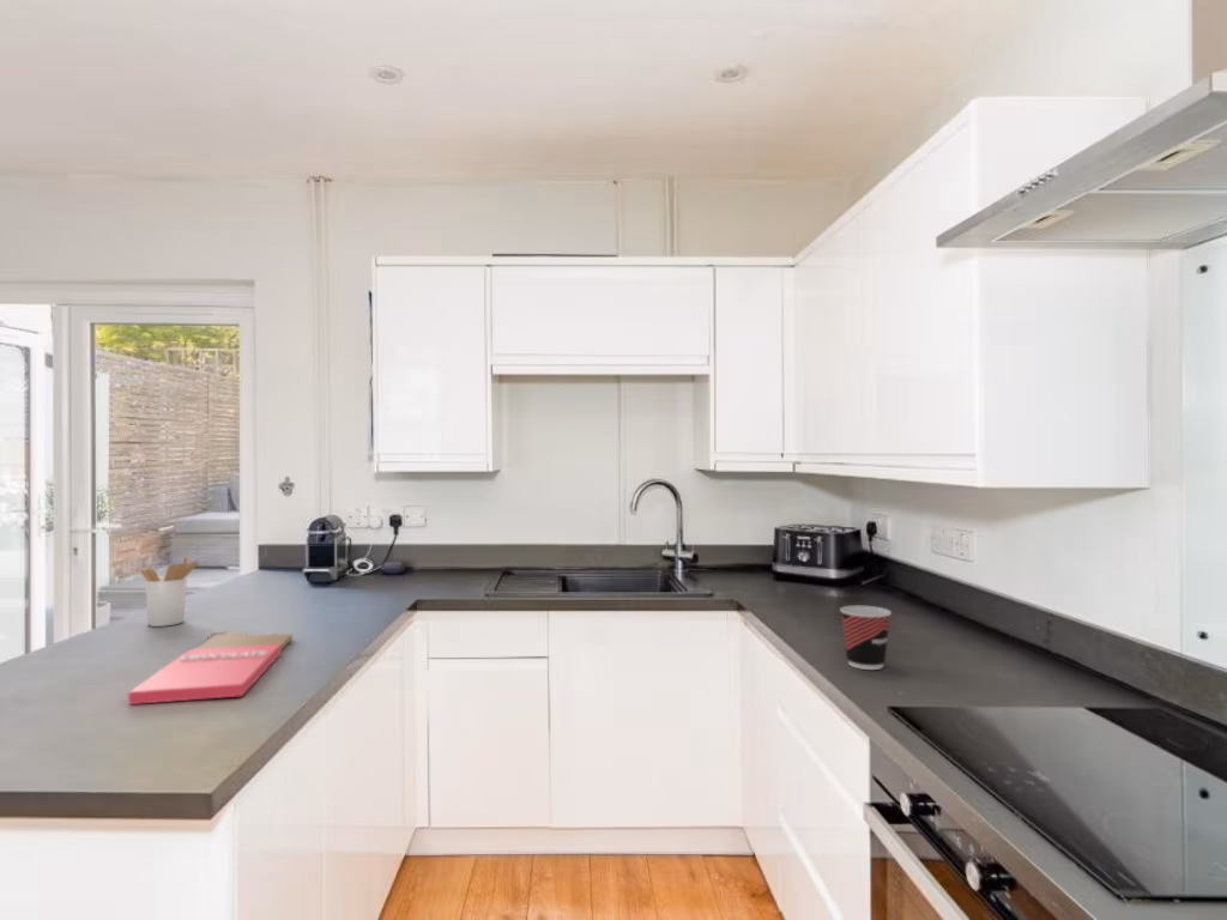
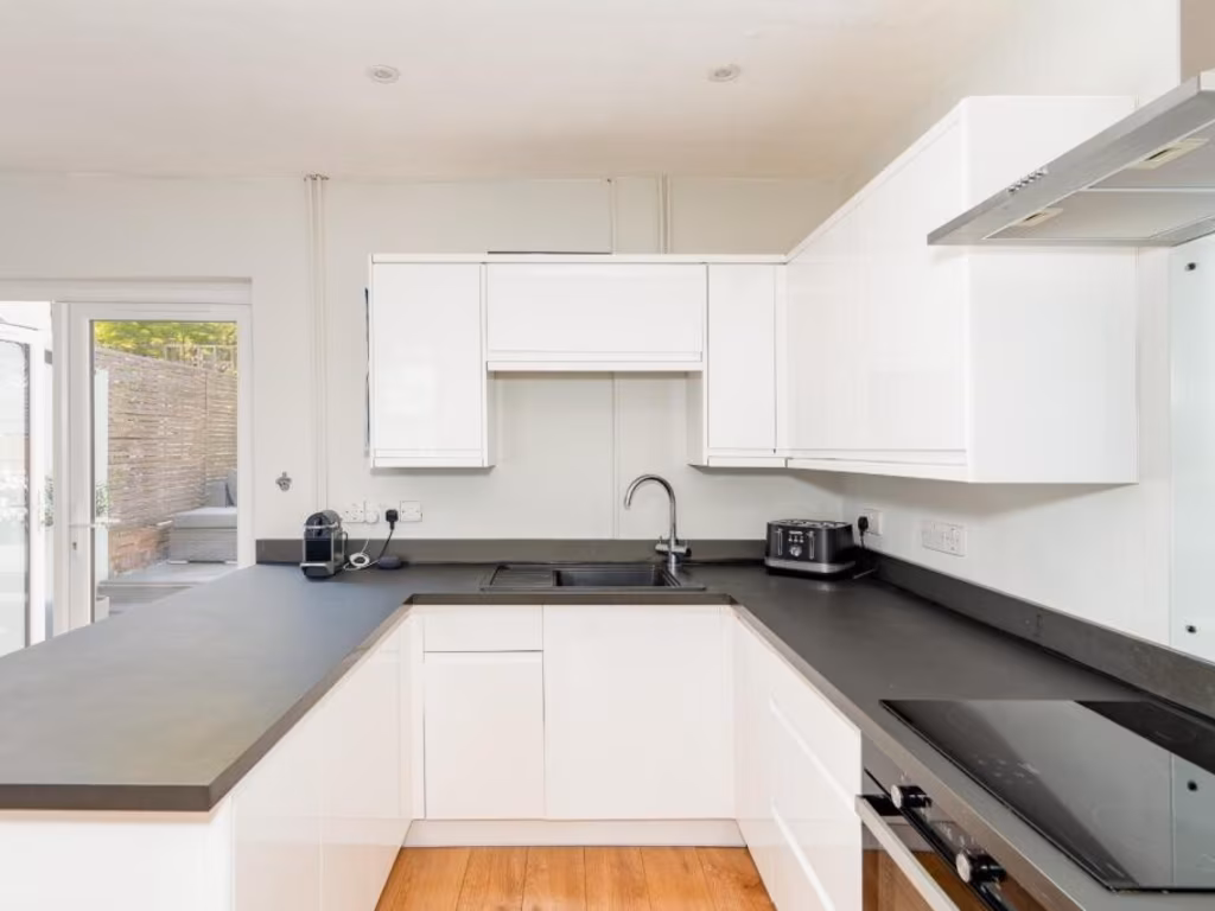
- cutting board (224, 656)
- utensil holder (171, 591)
- cup (865, 637)
